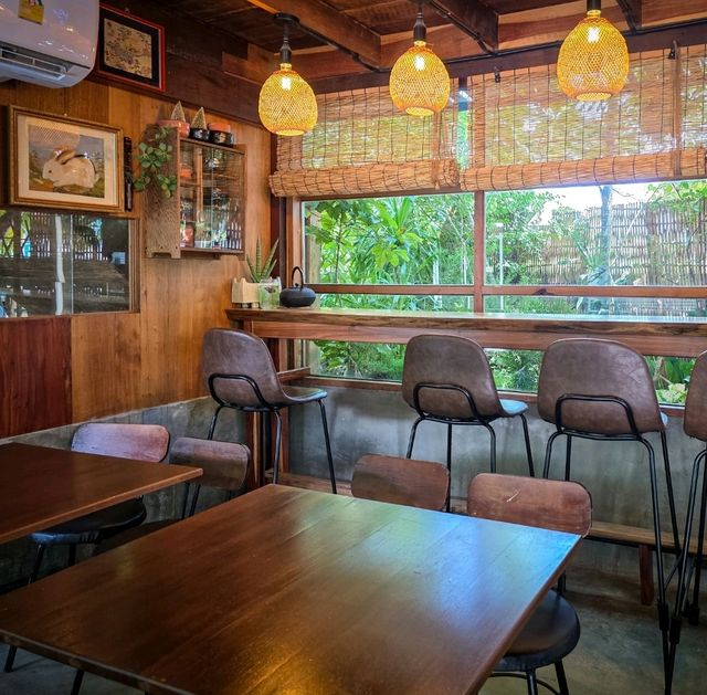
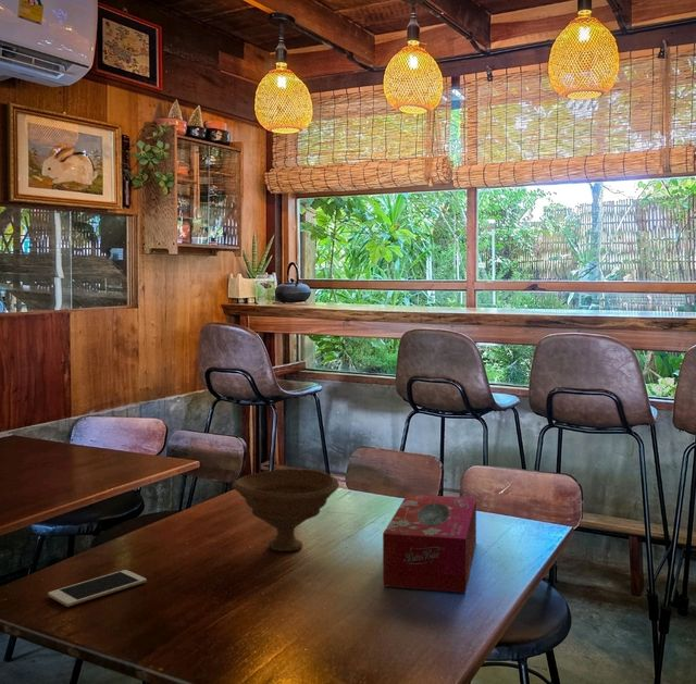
+ cell phone (98, 586)
+ tissue box (433, 538)
+ bowl (286, 512)
